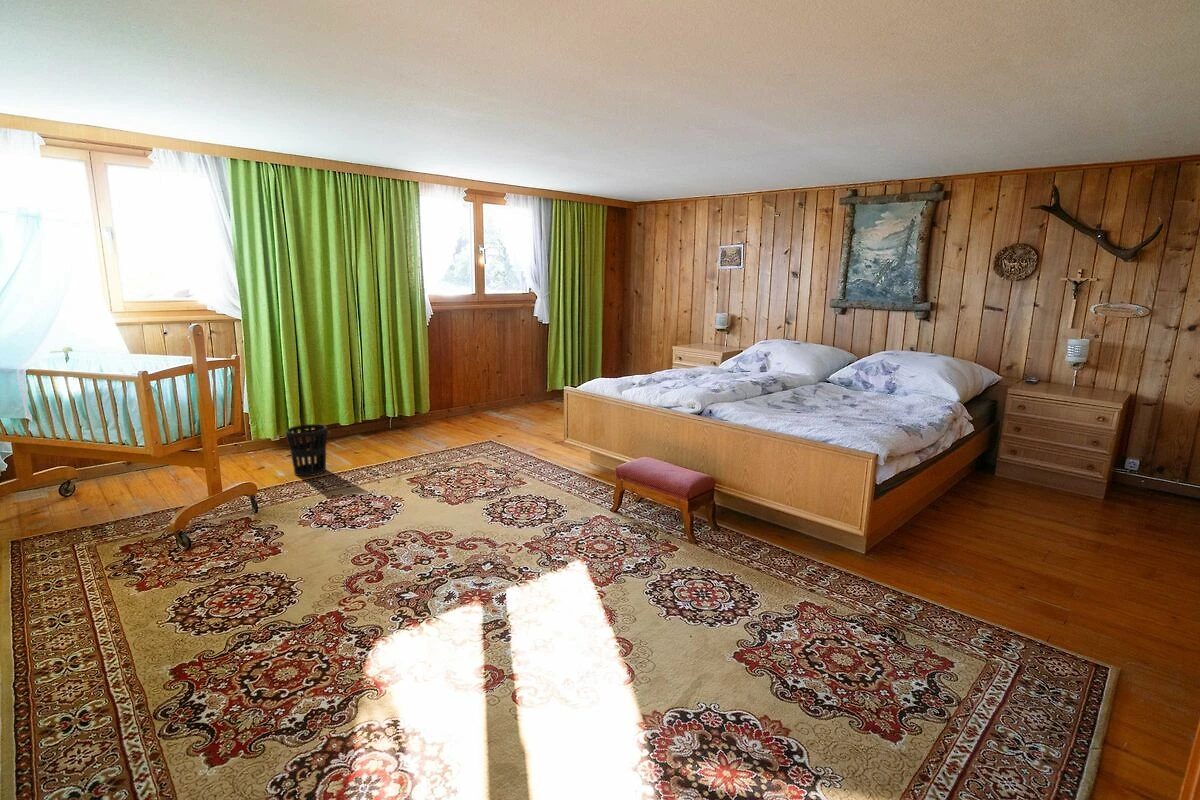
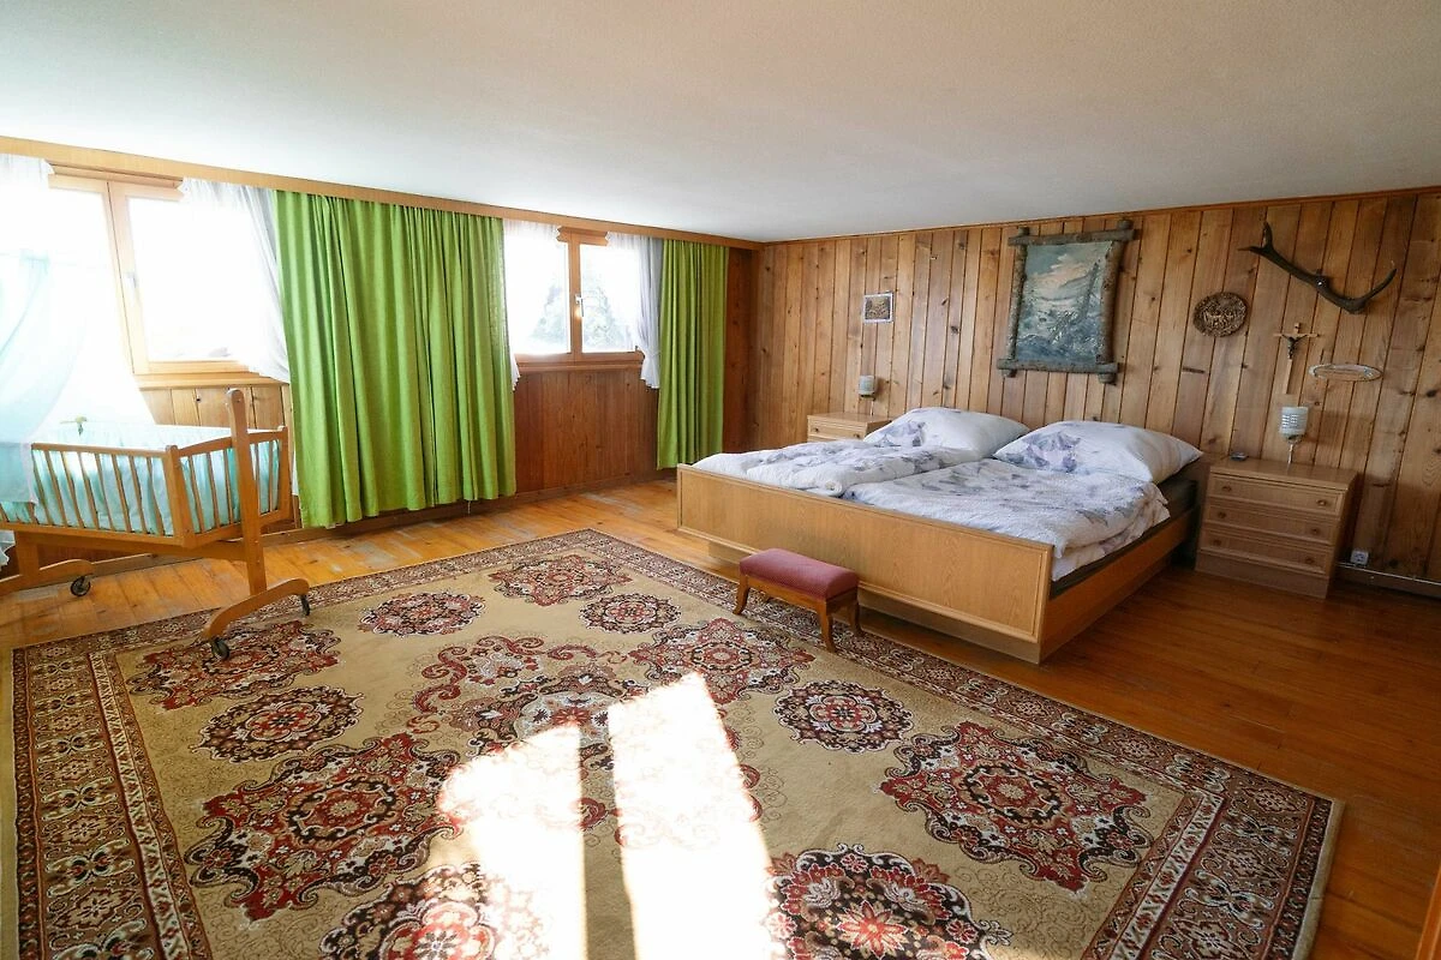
- wastebasket (308, 450)
